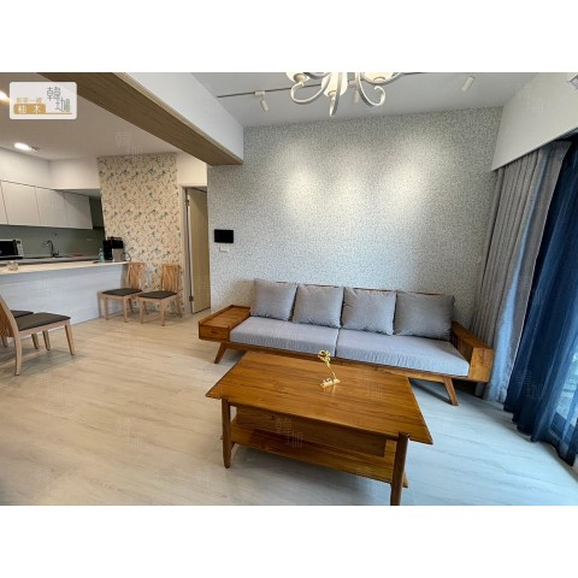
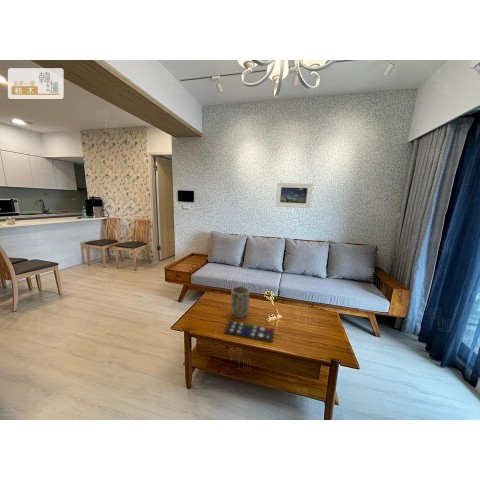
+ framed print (293, 195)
+ plant pot (240, 302)
+ remote control (249, 330)
